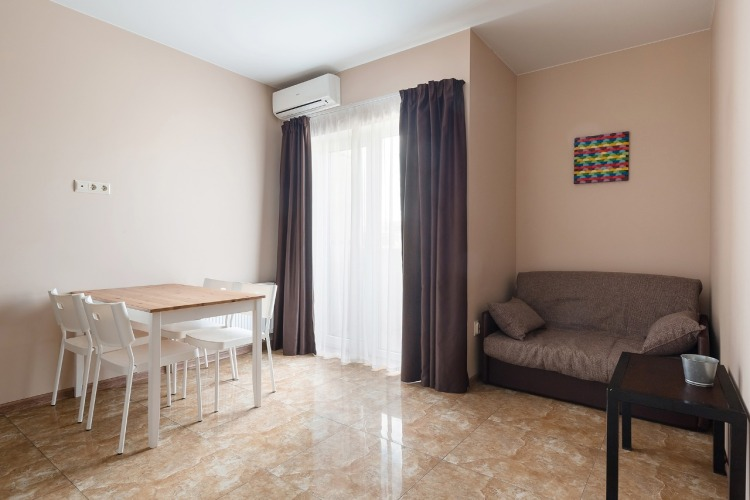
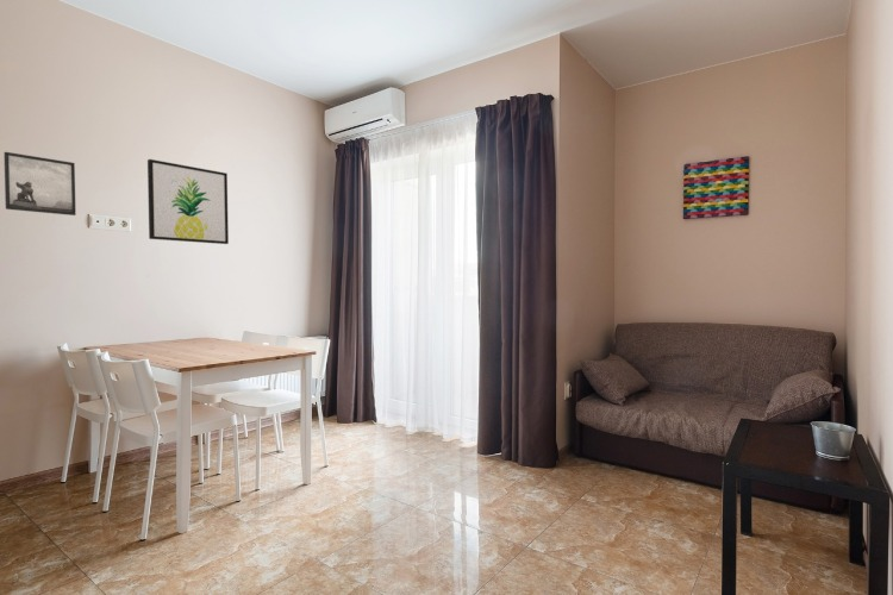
+ wall art (189, 203)
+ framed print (40, 184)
